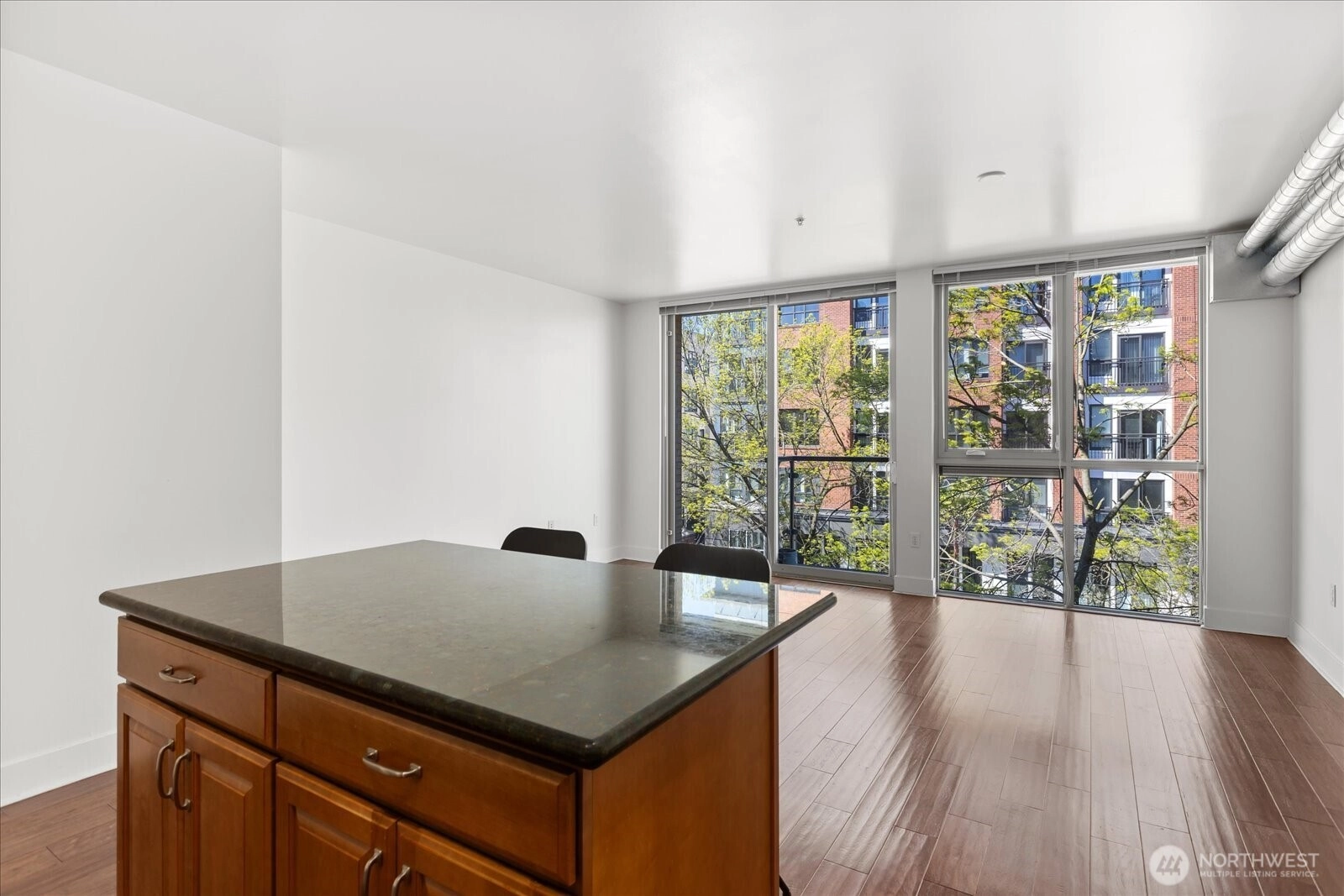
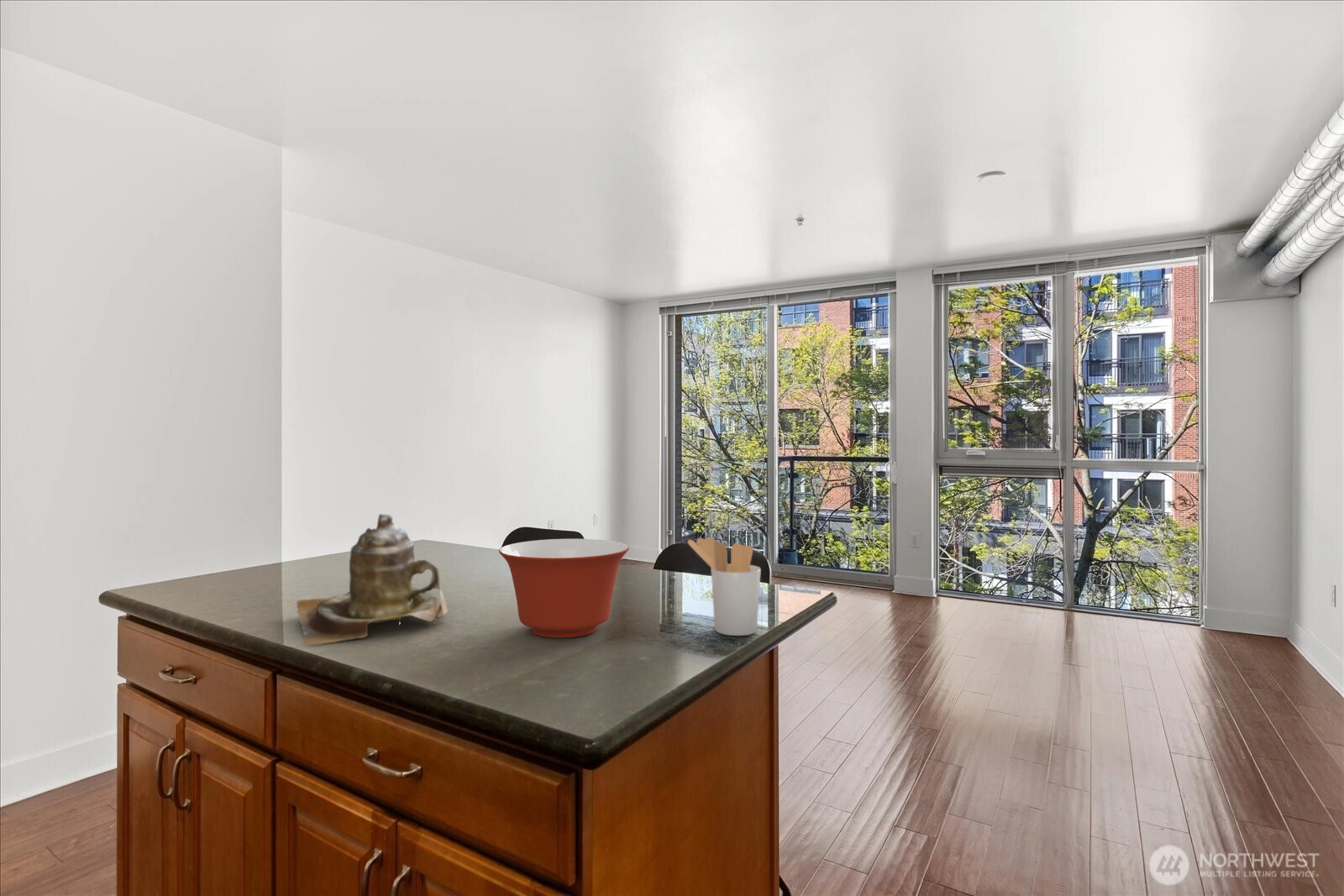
+ teapot (371, 567)
+ mixing bowl (564, 588)
+ utensil holder (724, 582)
